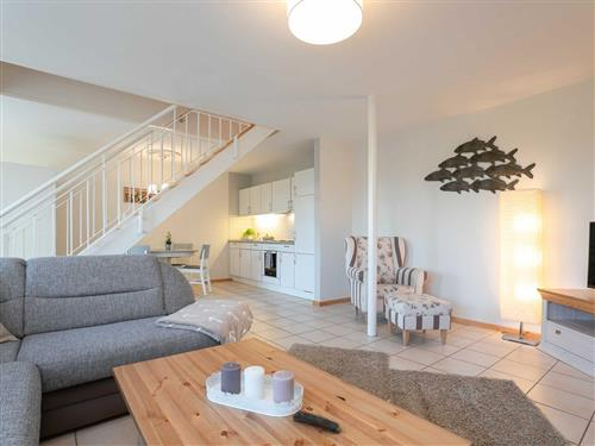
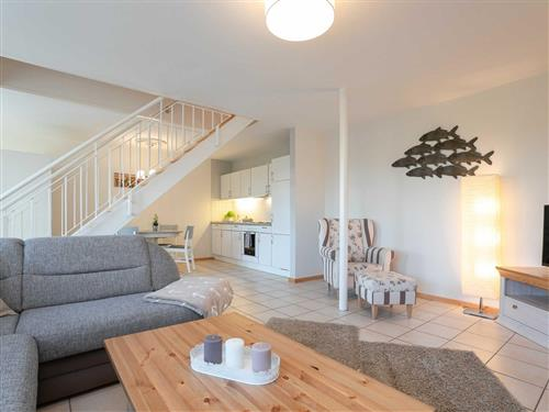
- remote control (317, 420)
